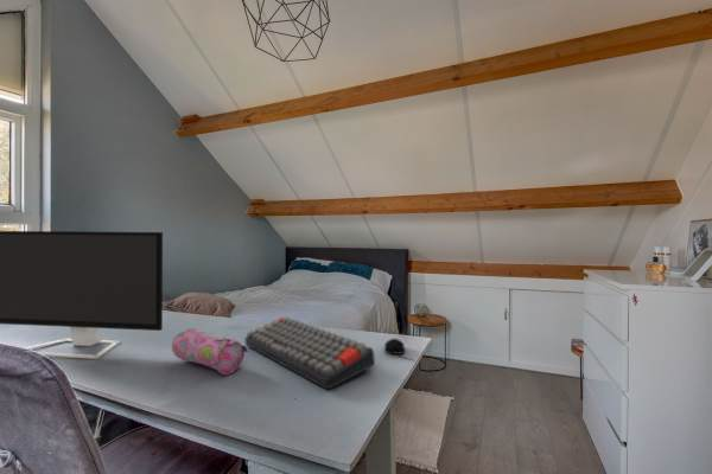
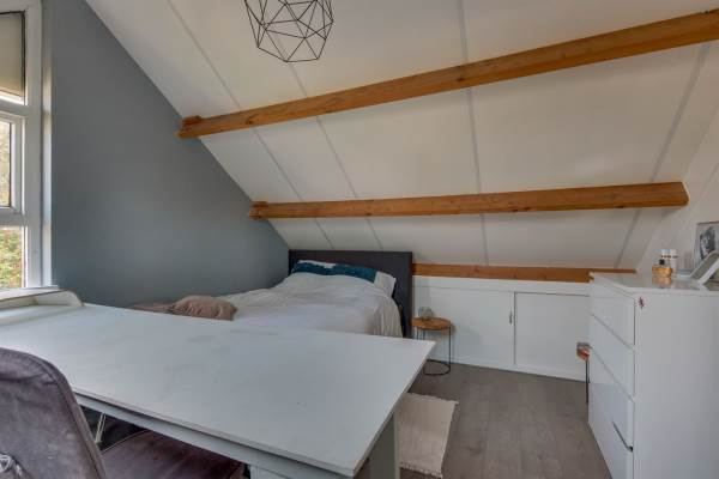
- monitor (72, 289)
- computer mouse (399, 347)
- pencil case (208, 348)
- keyboard (303, 344)
